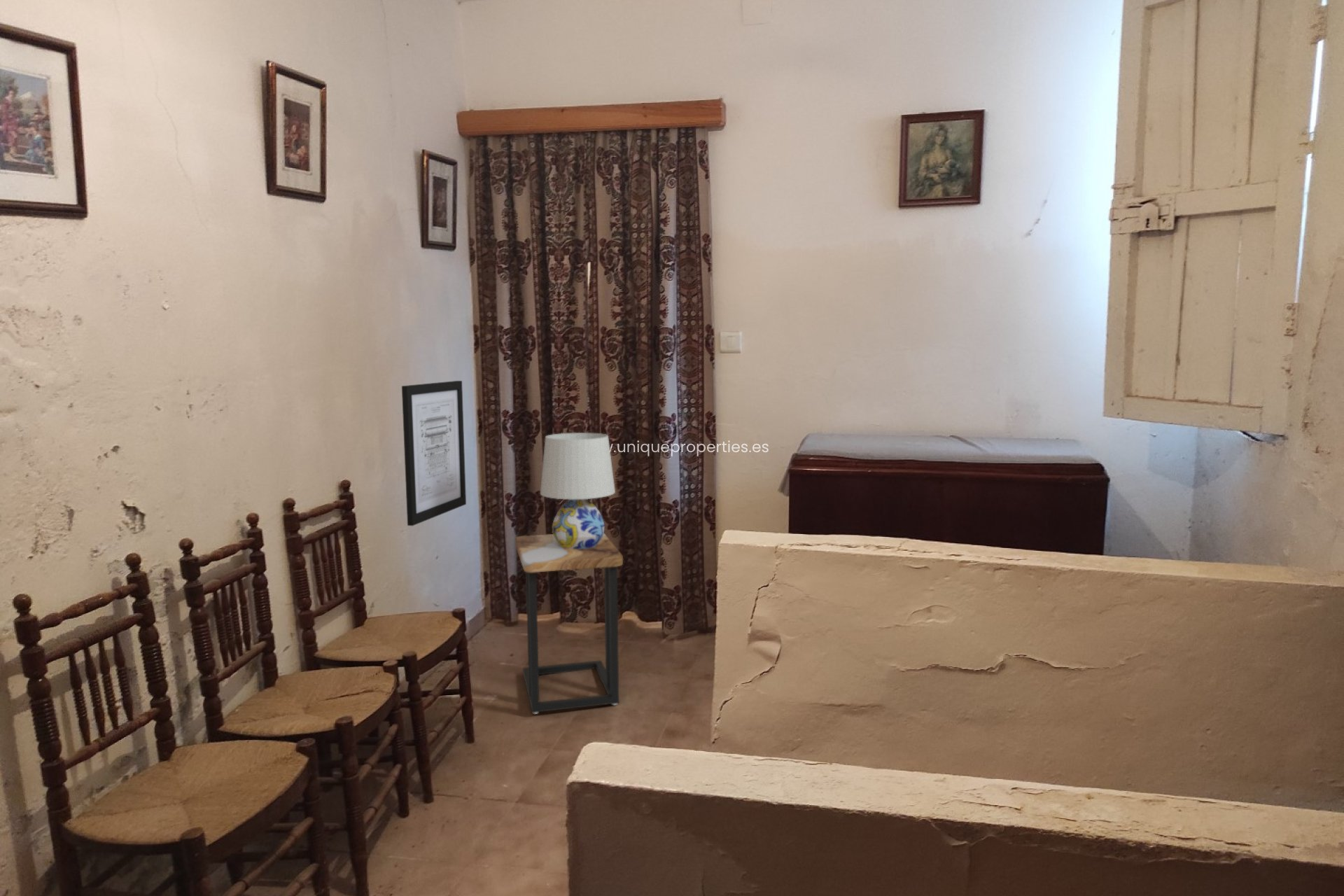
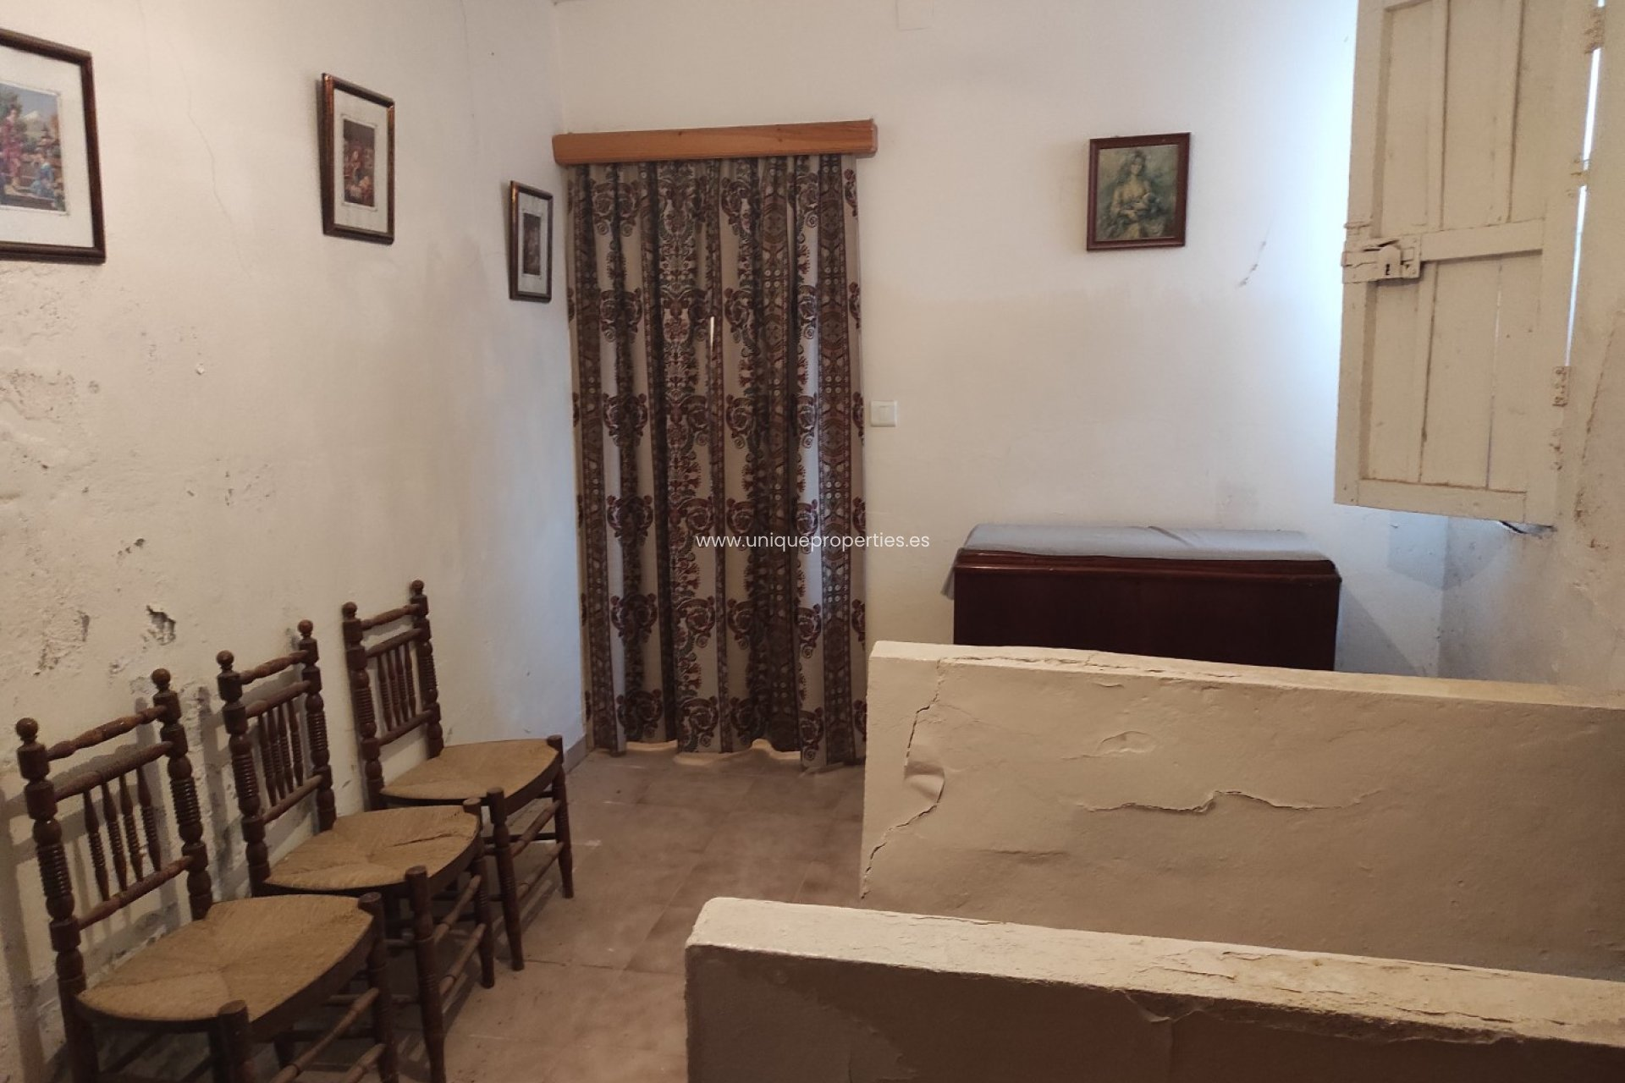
- wall art (436, 449)
- side table (537, 619)
- table lamp (578, 490)
